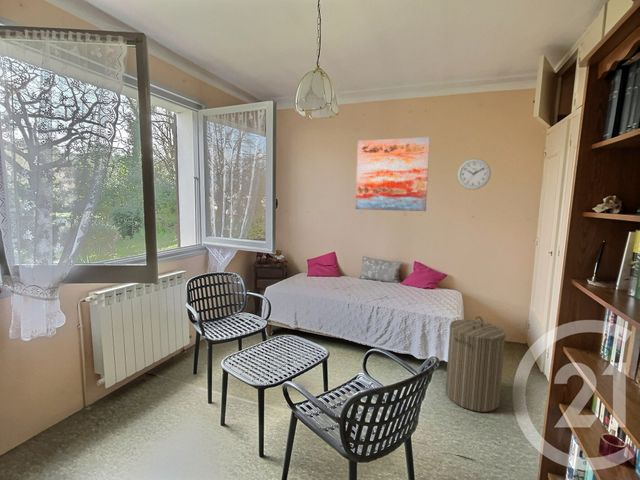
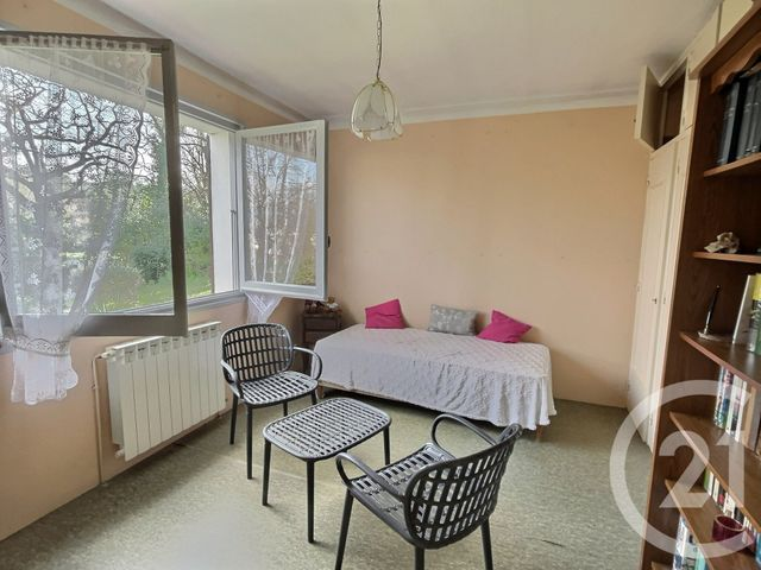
- laundry hamper (474, 357)
- wall clock (473, 174)
- wall art (391, 175)
